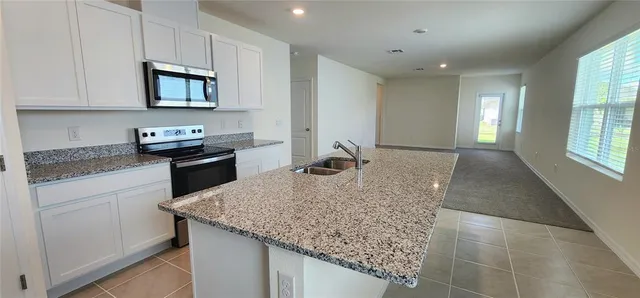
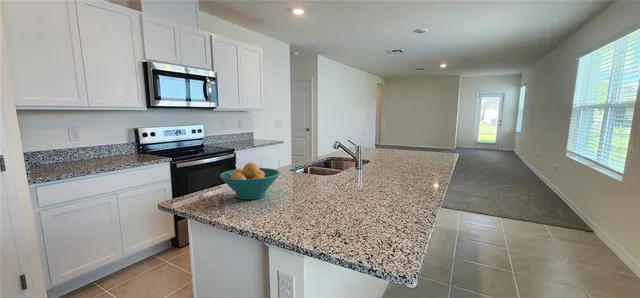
+ fruit bowl (250, 179)
